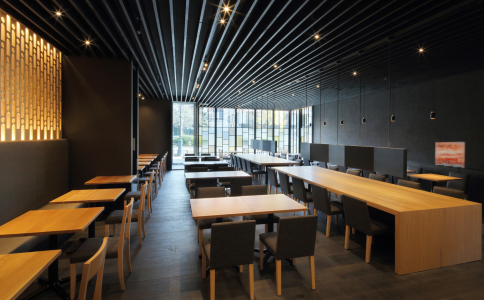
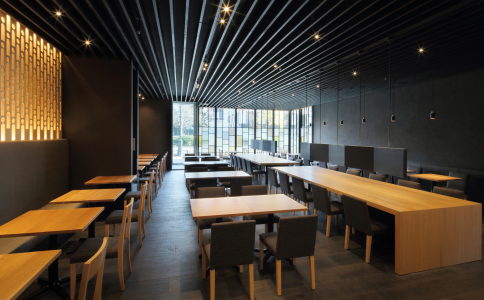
- wall art (449, 155)
